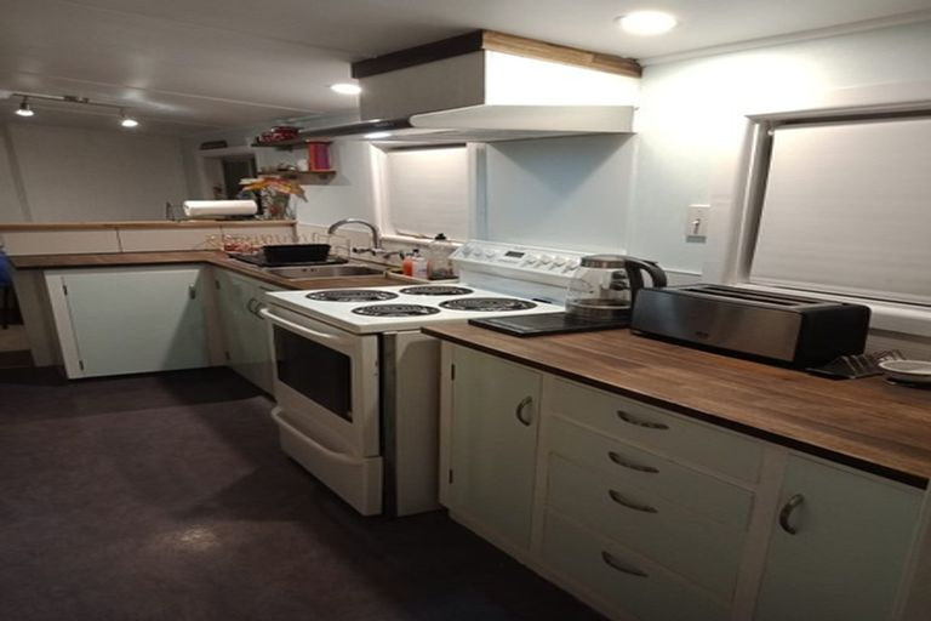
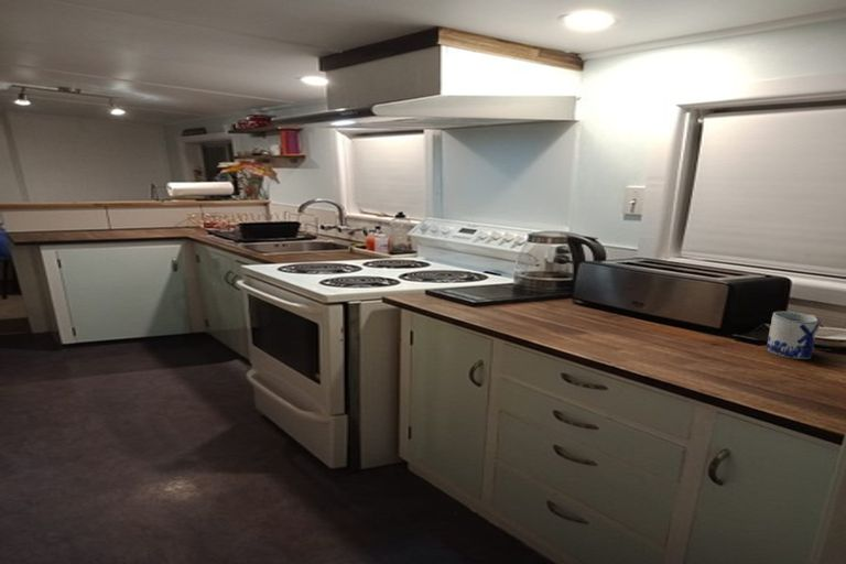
+ mug (794, 334)
